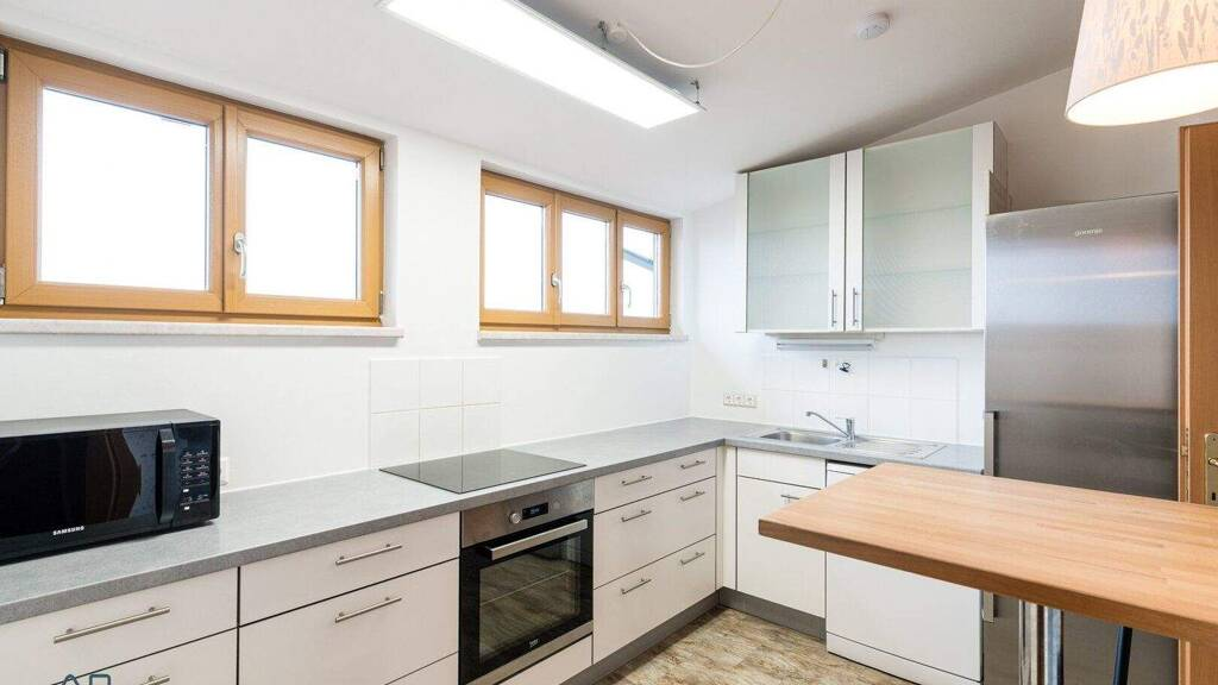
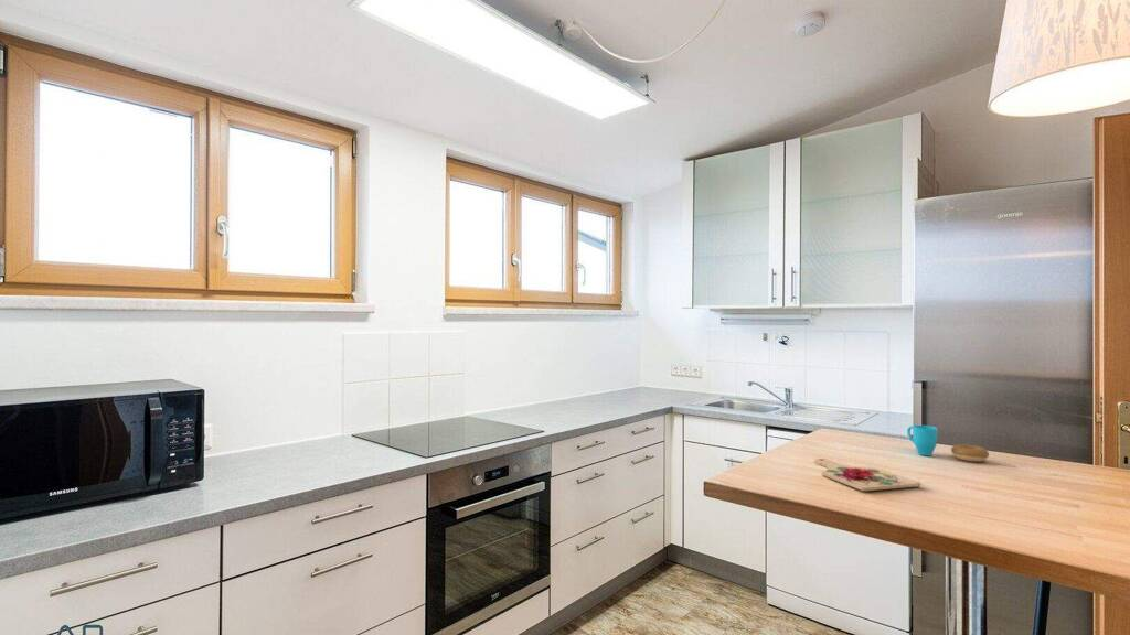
+ cutting board (852, 467)
+ cup (951, 448)
